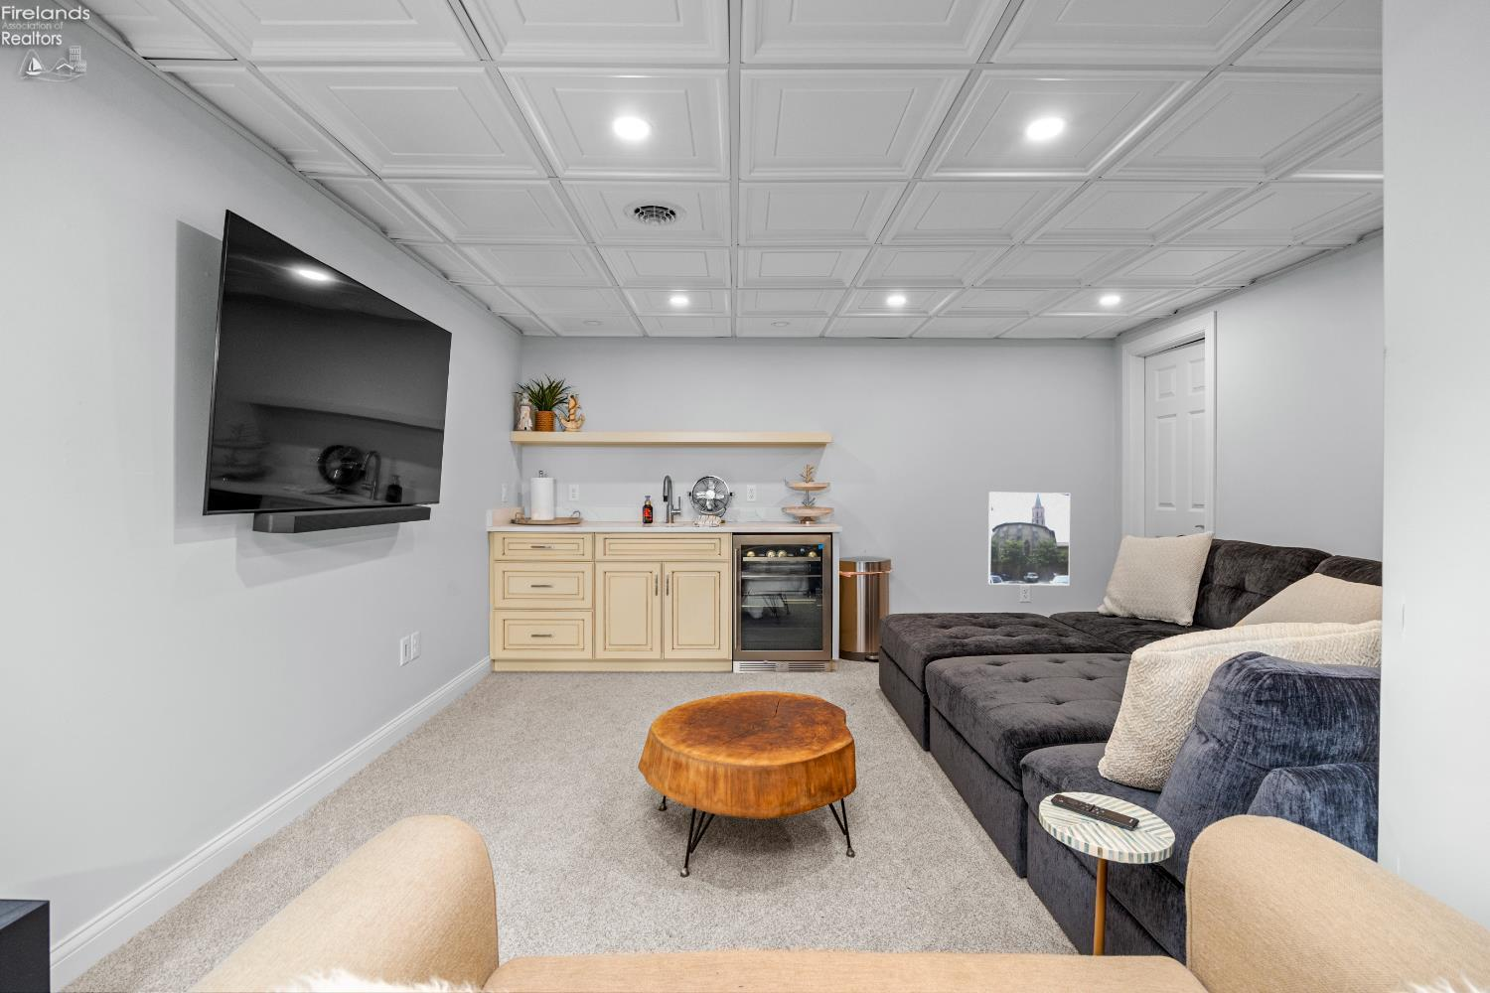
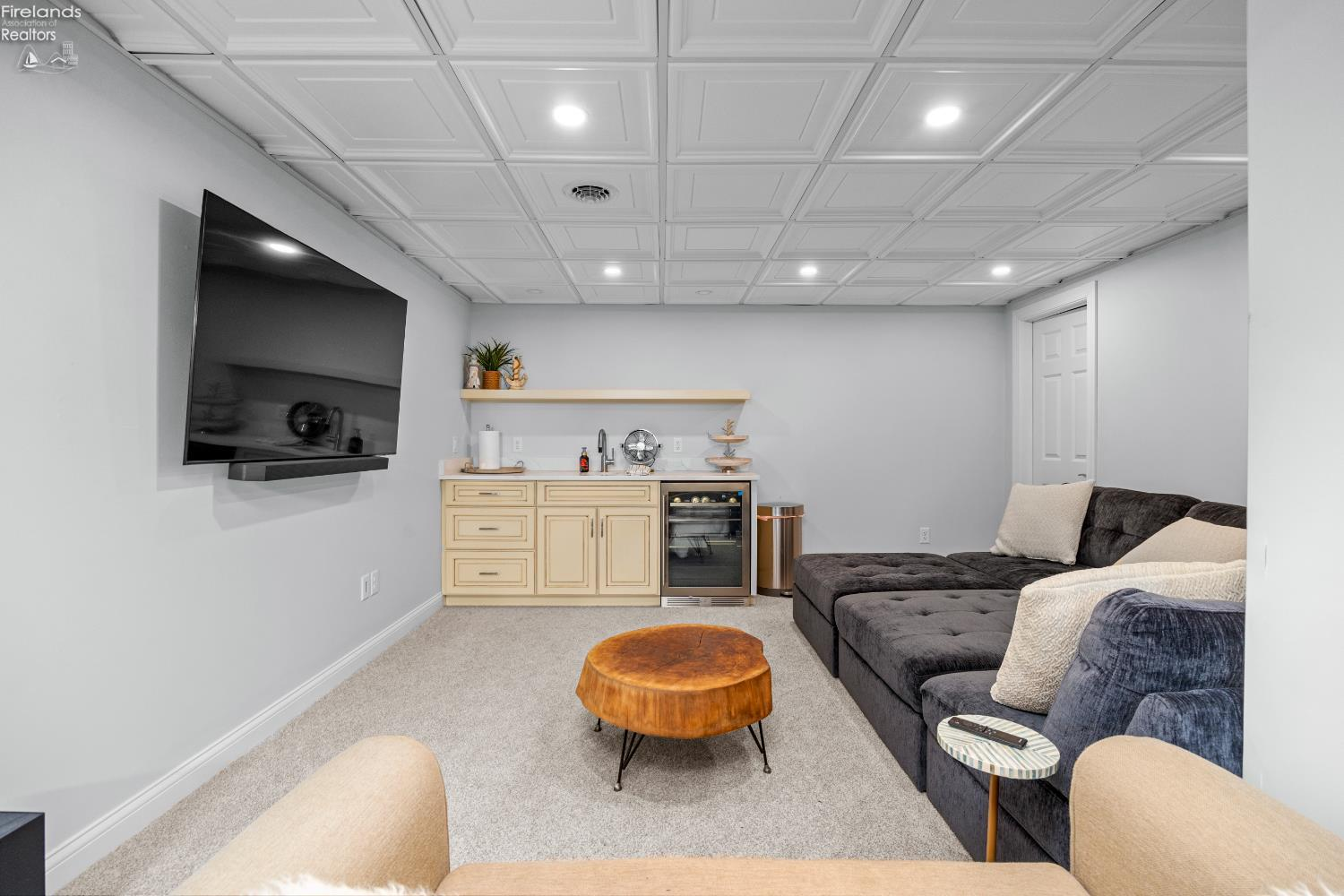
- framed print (1028, 539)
